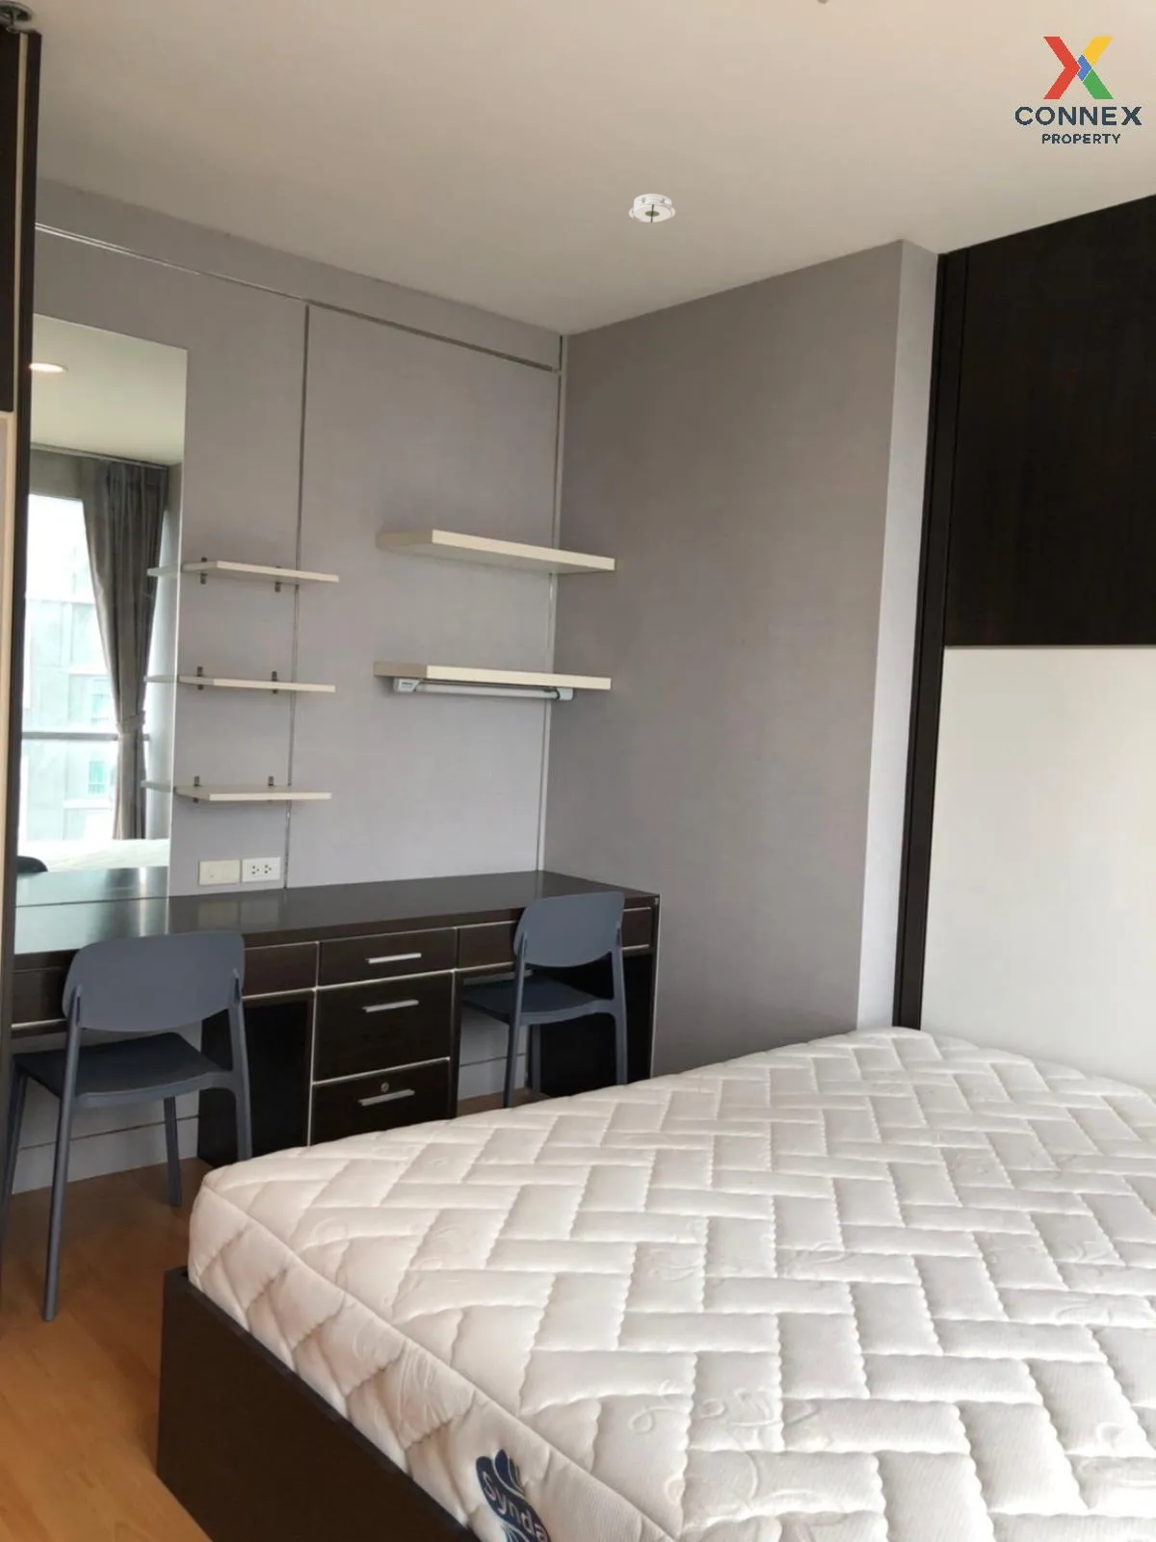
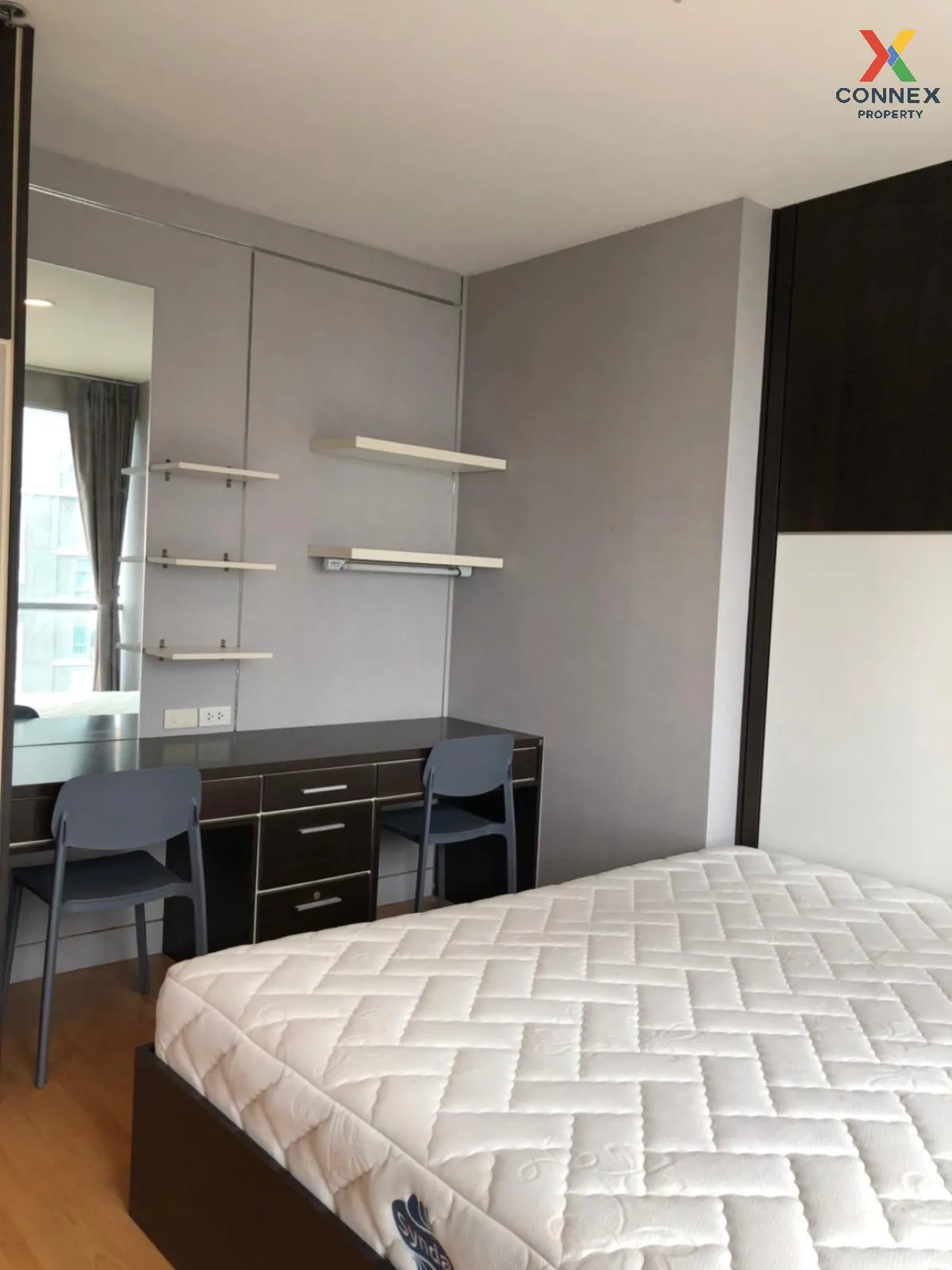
- smoke detector (651, 208)
